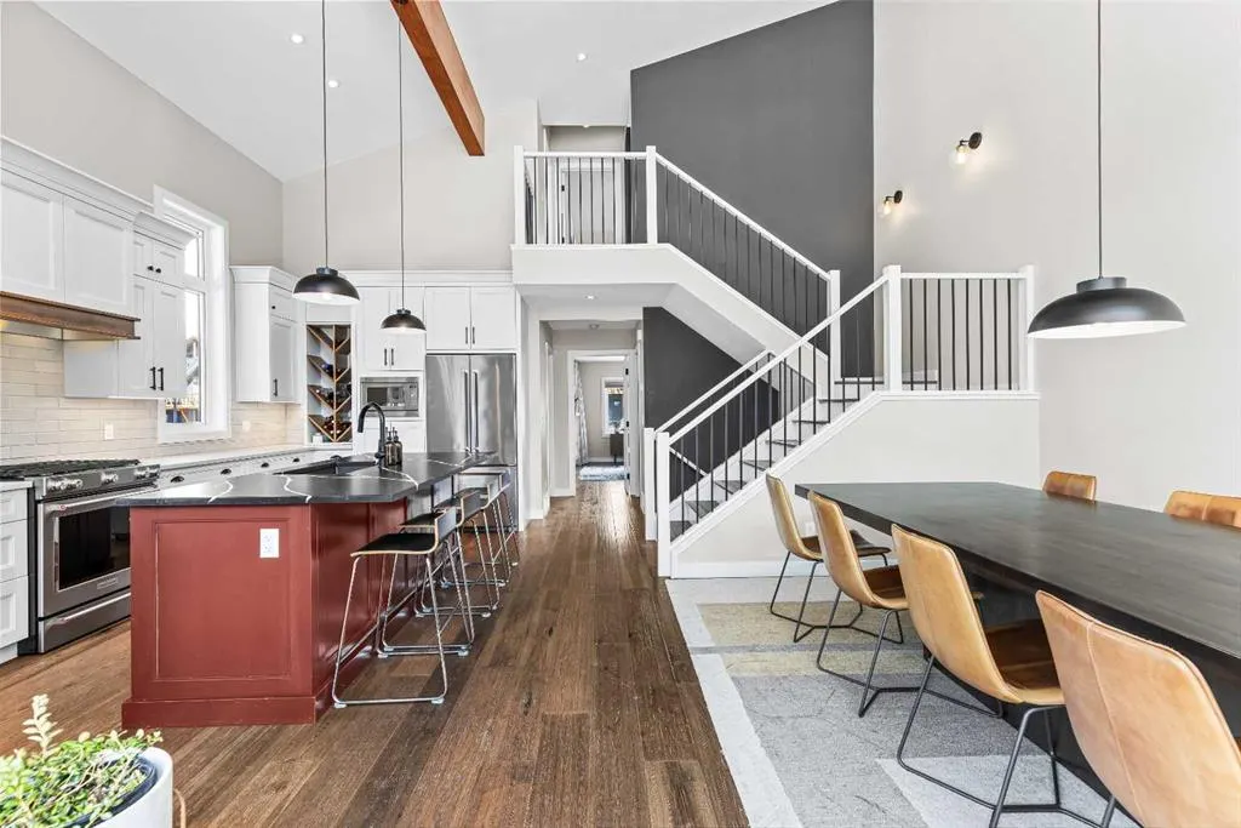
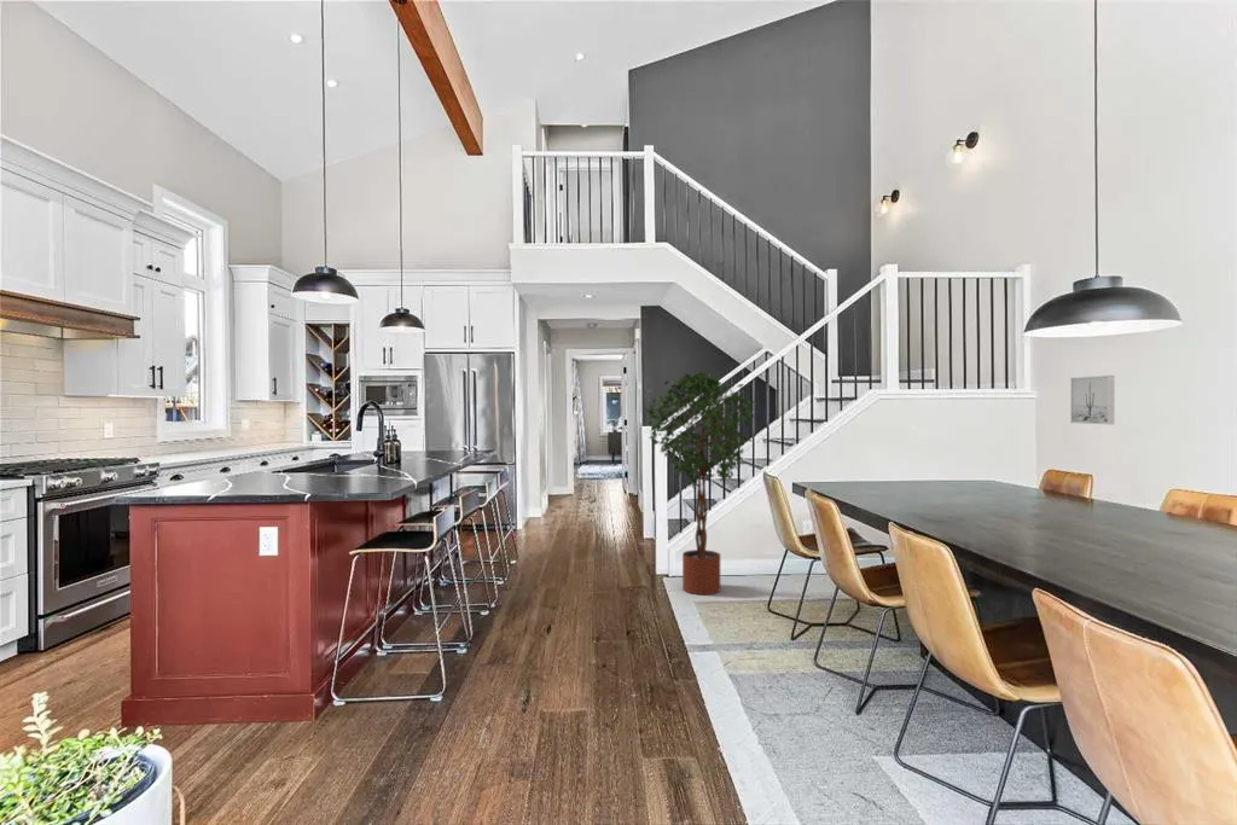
+ potted tree (699, 481)
+ wall art (1091, 400)
